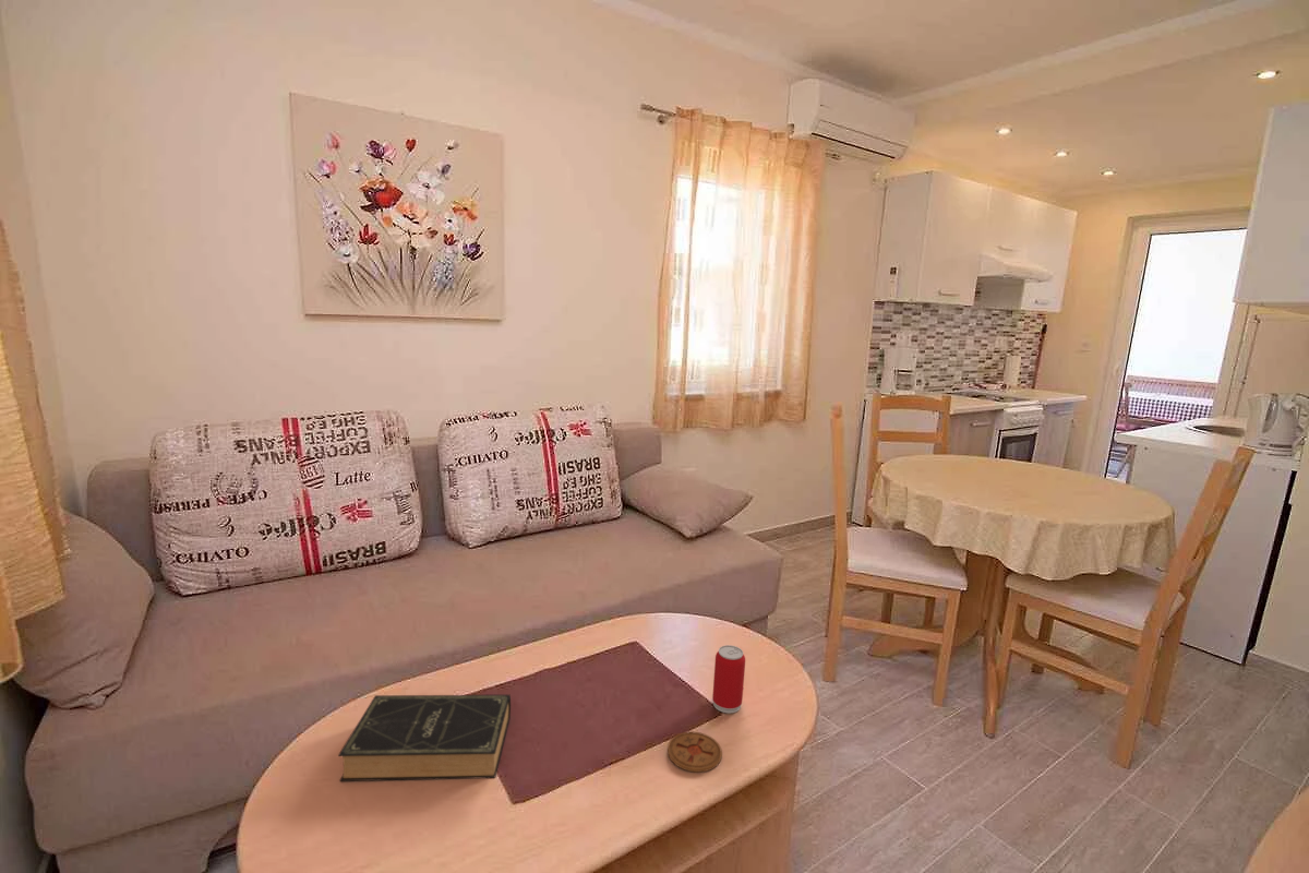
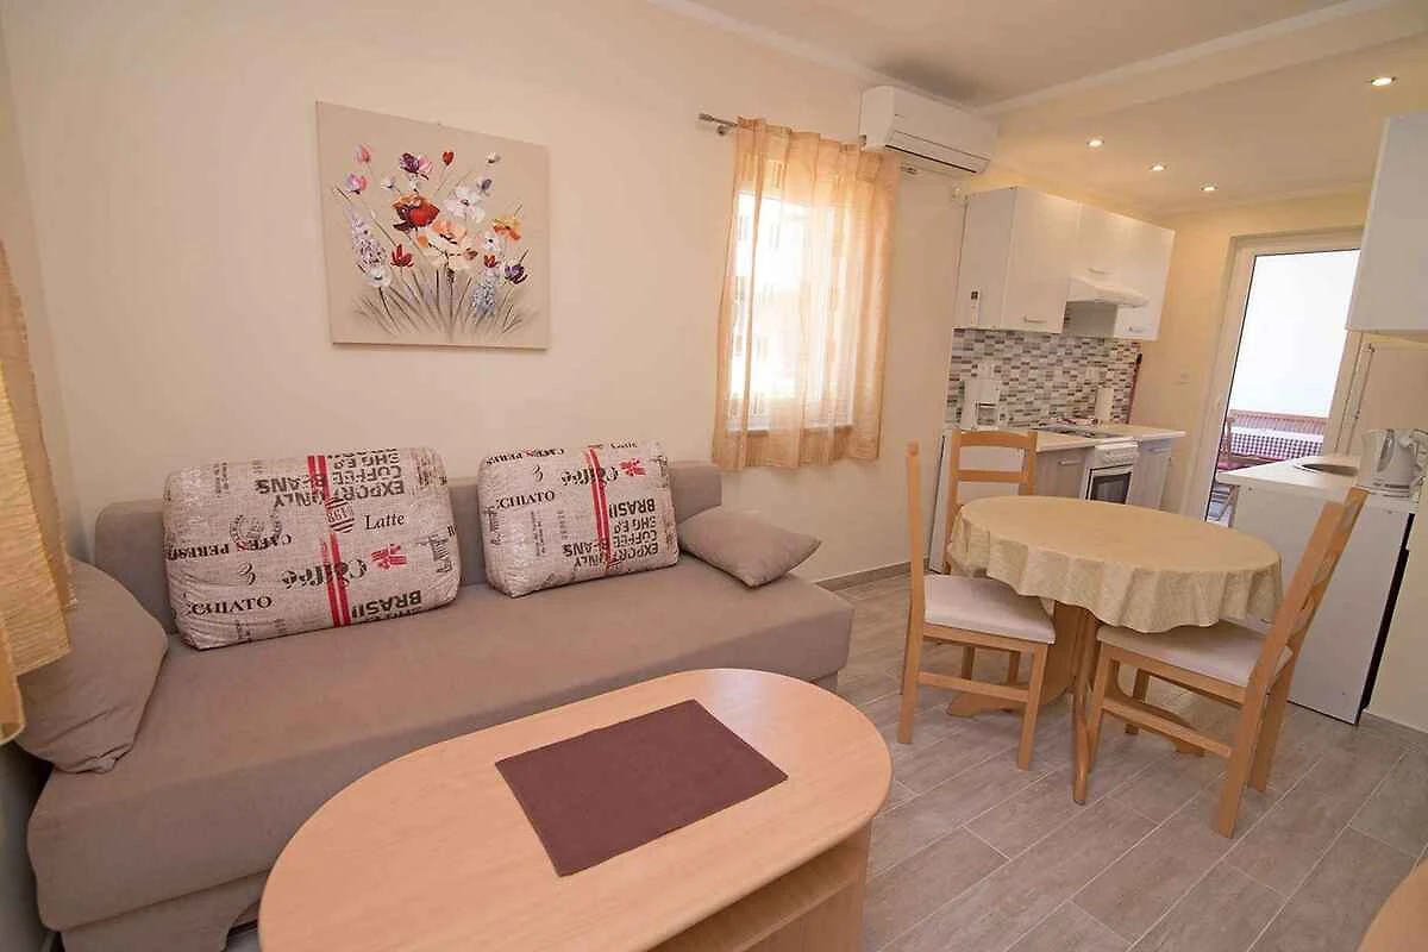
- book (432, 733)
- beverage can (729, 678)
- coaster (694, 751)
